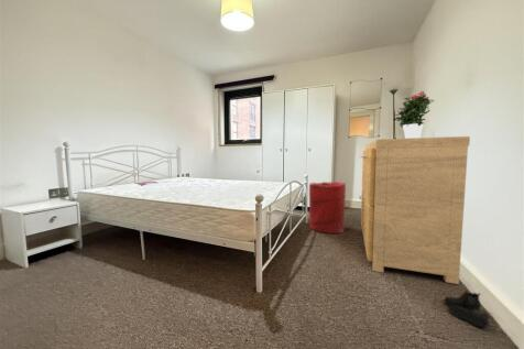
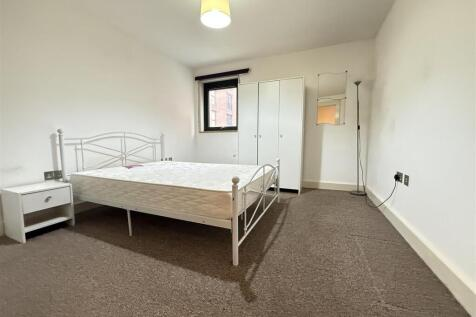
- laundry hamper (326, 205)
- potted flower (414, 117)
- boots (469, 306)
- dresser (395, 195)
